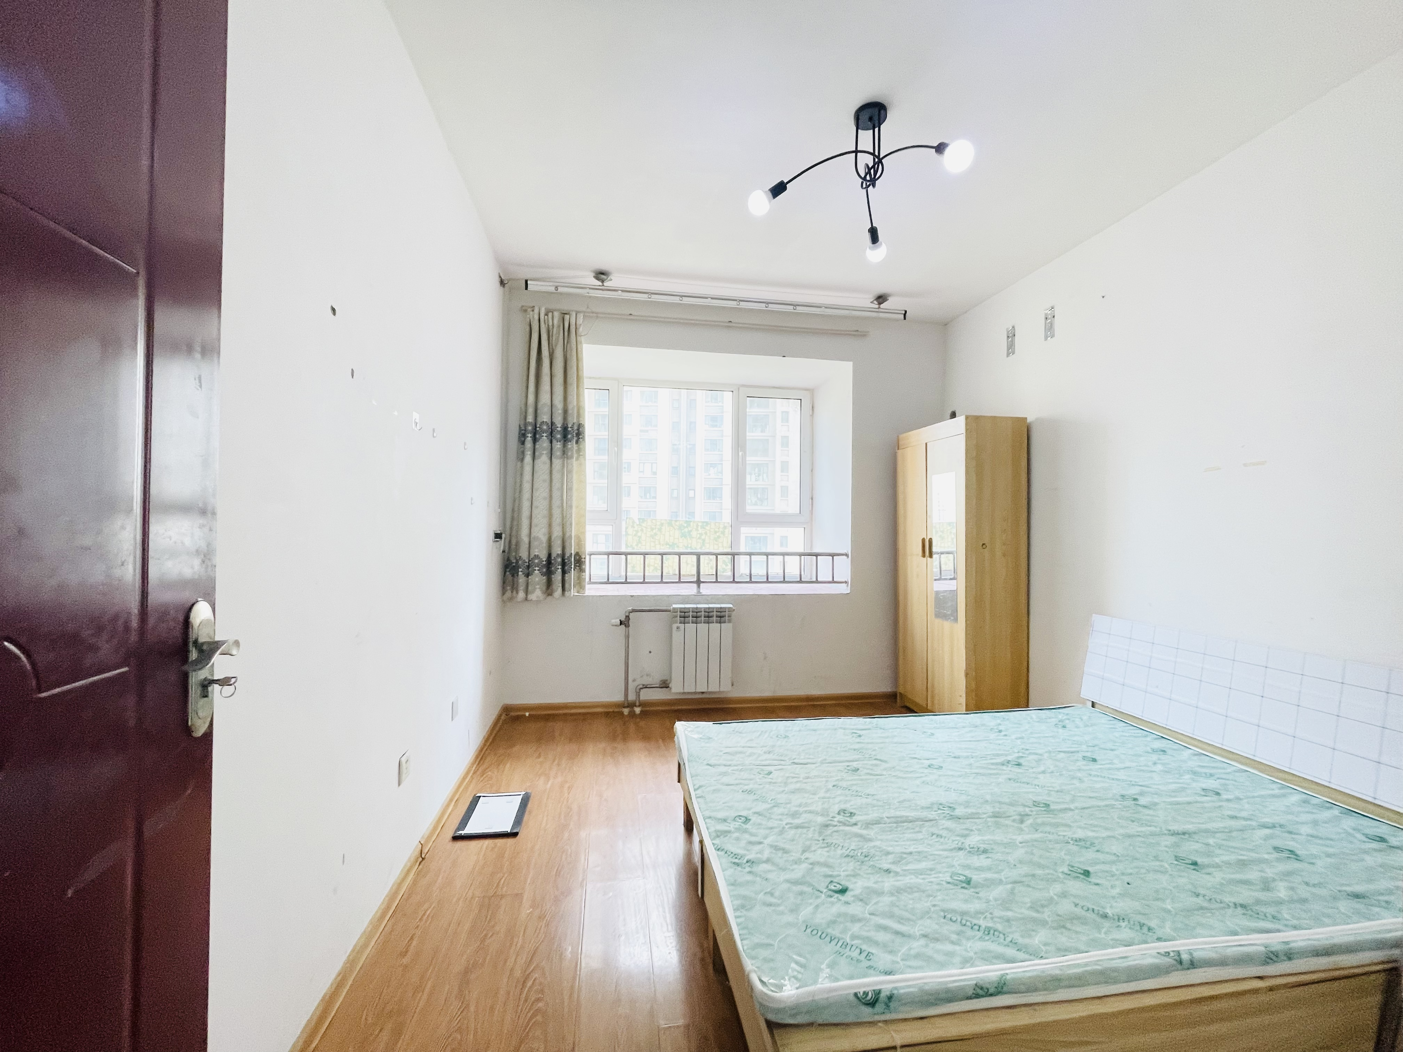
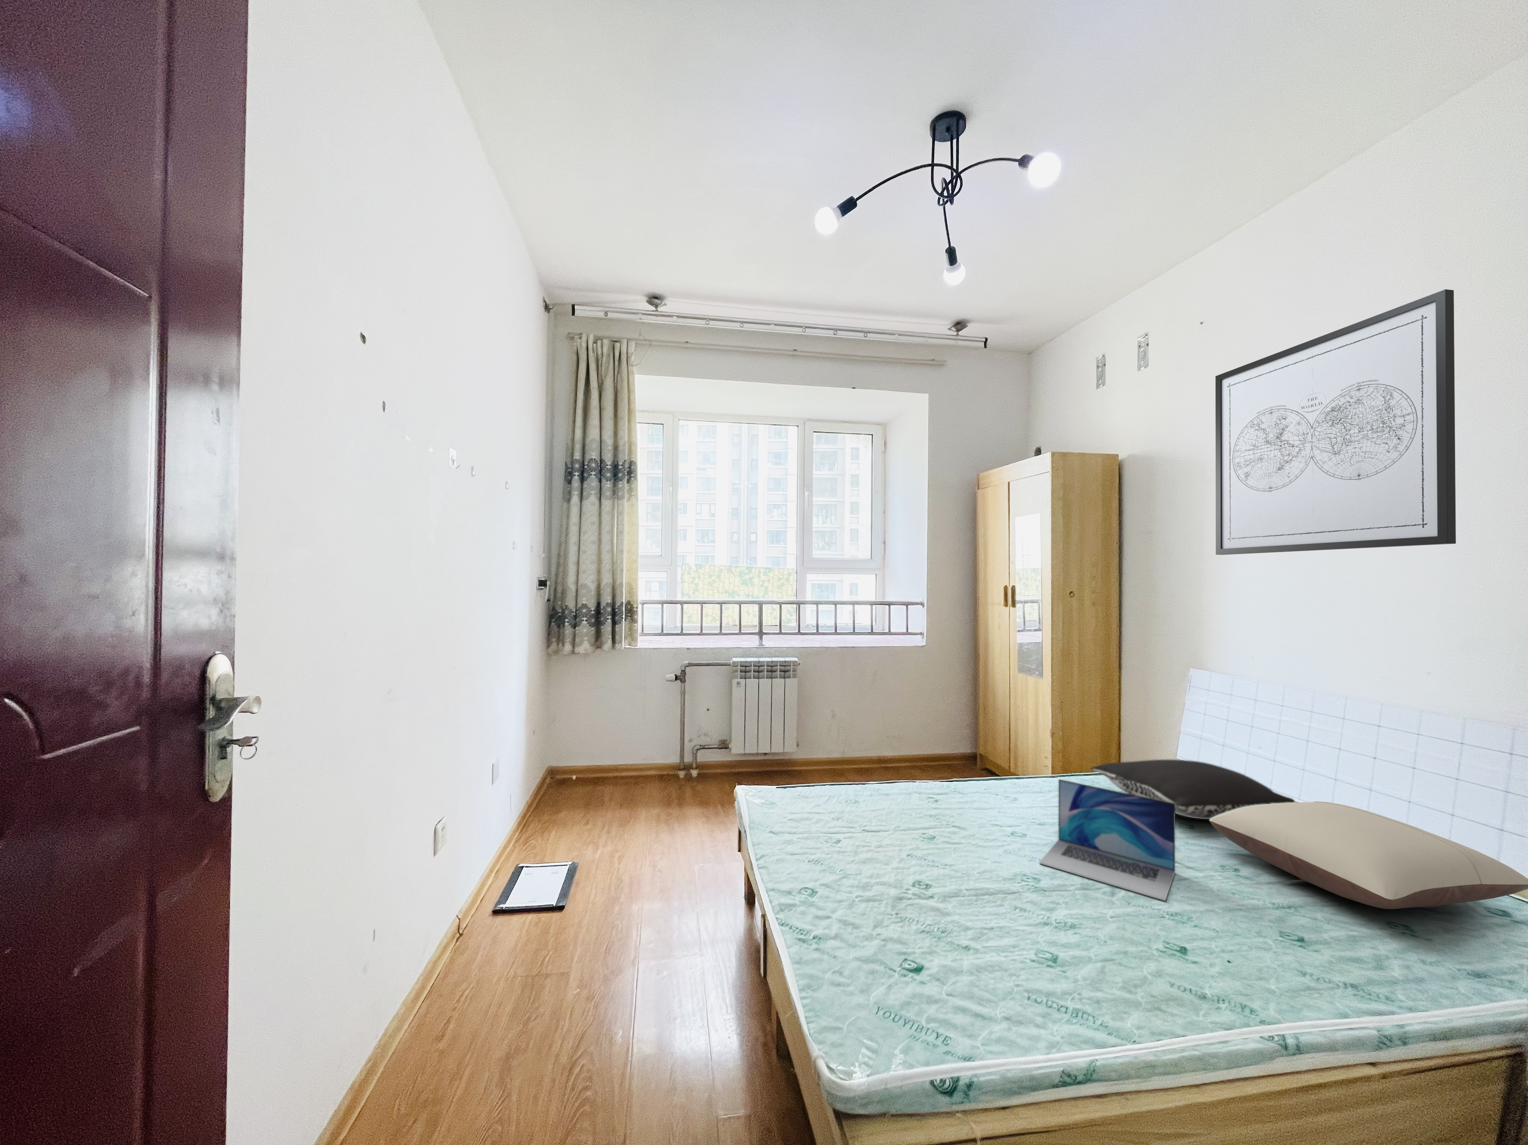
+ pillow (1354, 852)
+ wall art (1314, 445)
+ laptop (1106, 833)
+ pillow (1184, 784)
